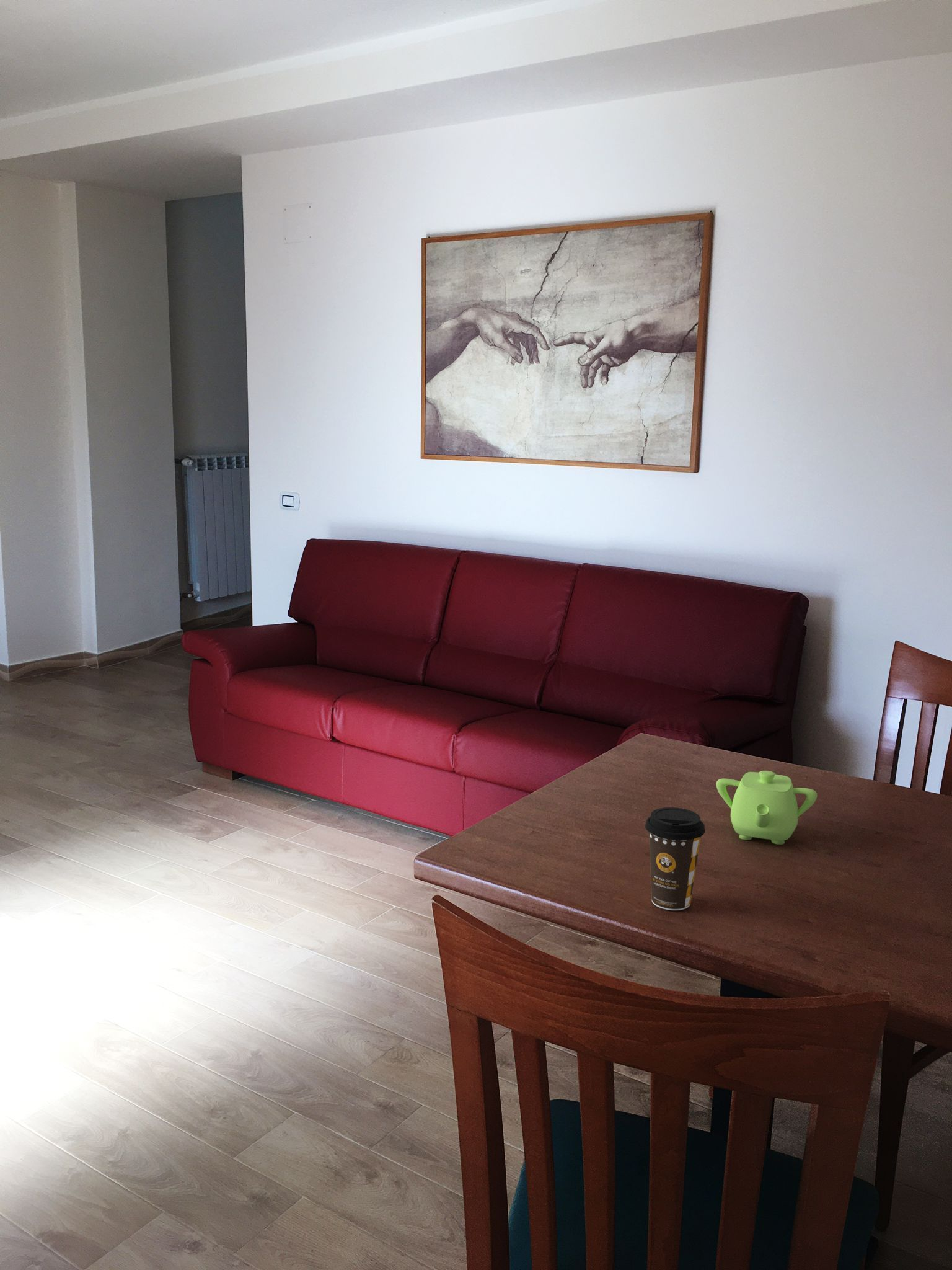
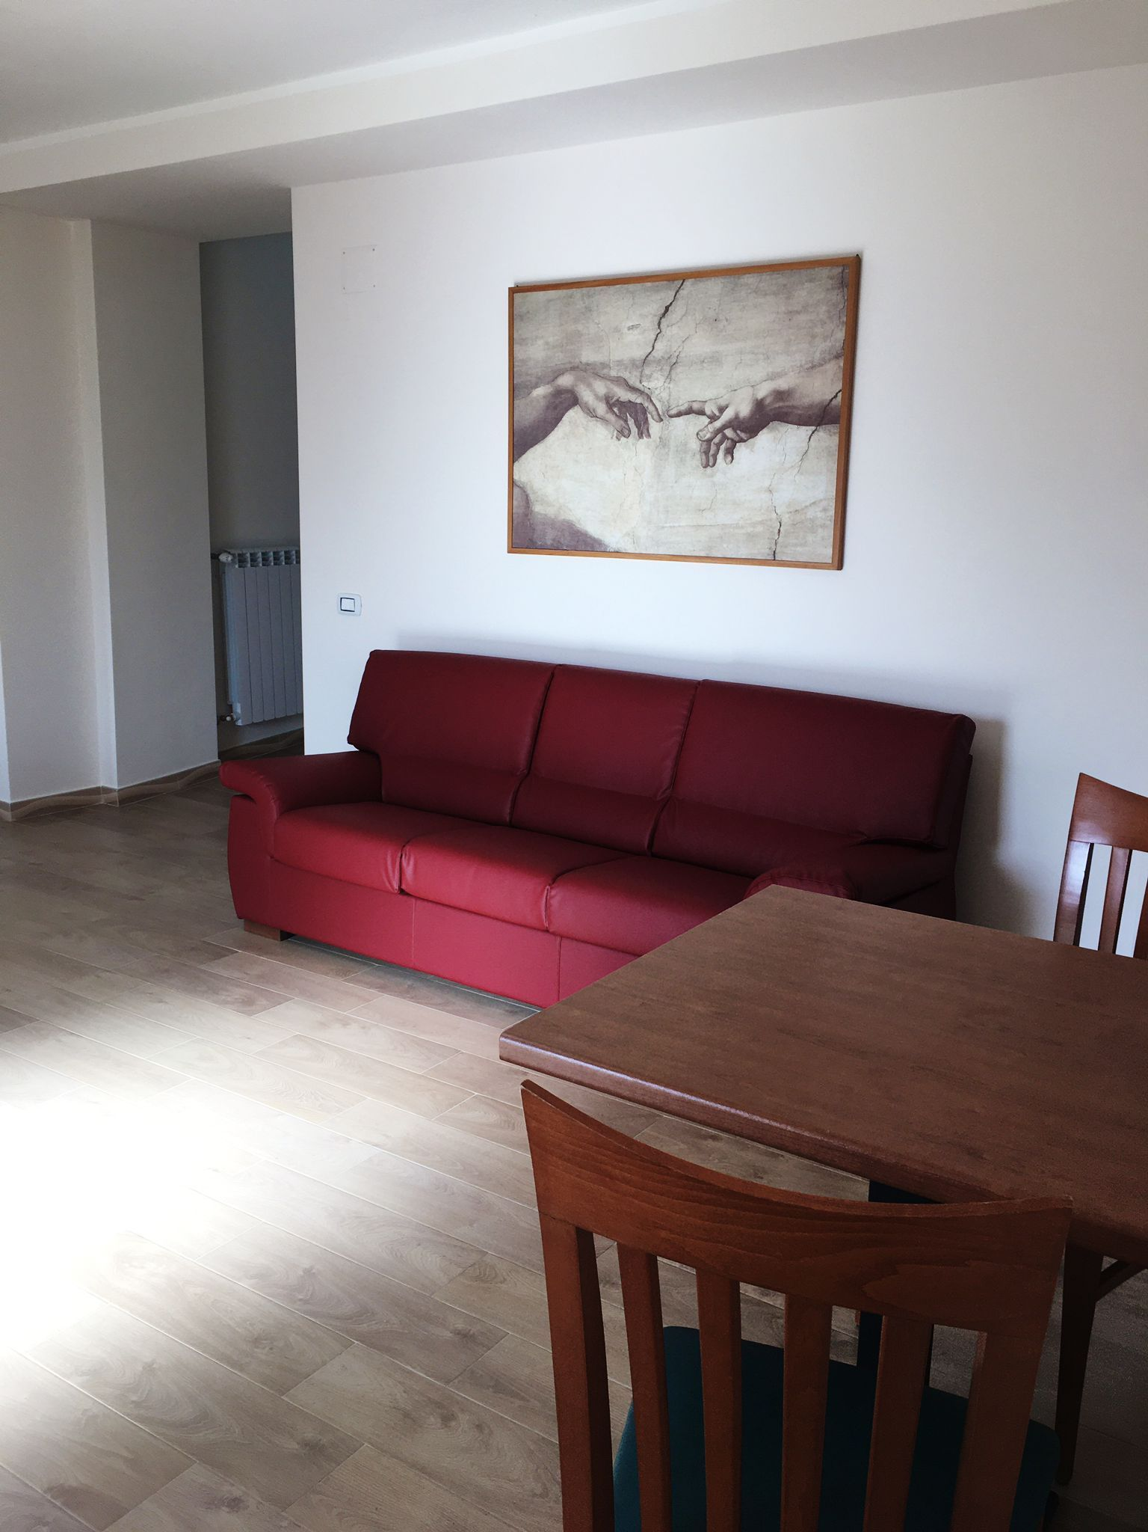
- teapot (765, 803)
- coffee cup (673, 859)
